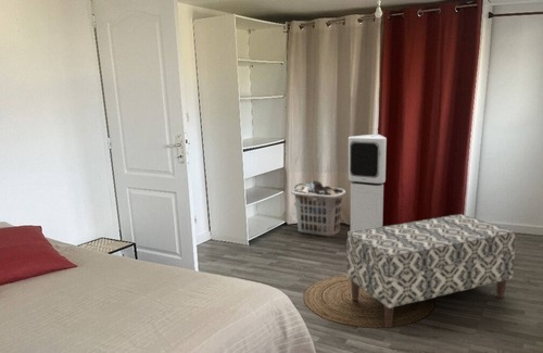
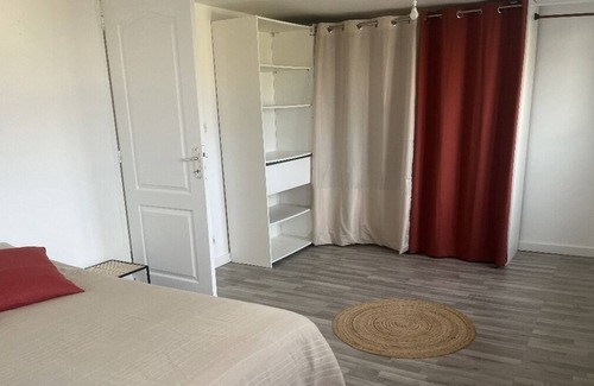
- air purifier (370, 188)
- clothes hamper (318, 206)
- bench (428, 265)
